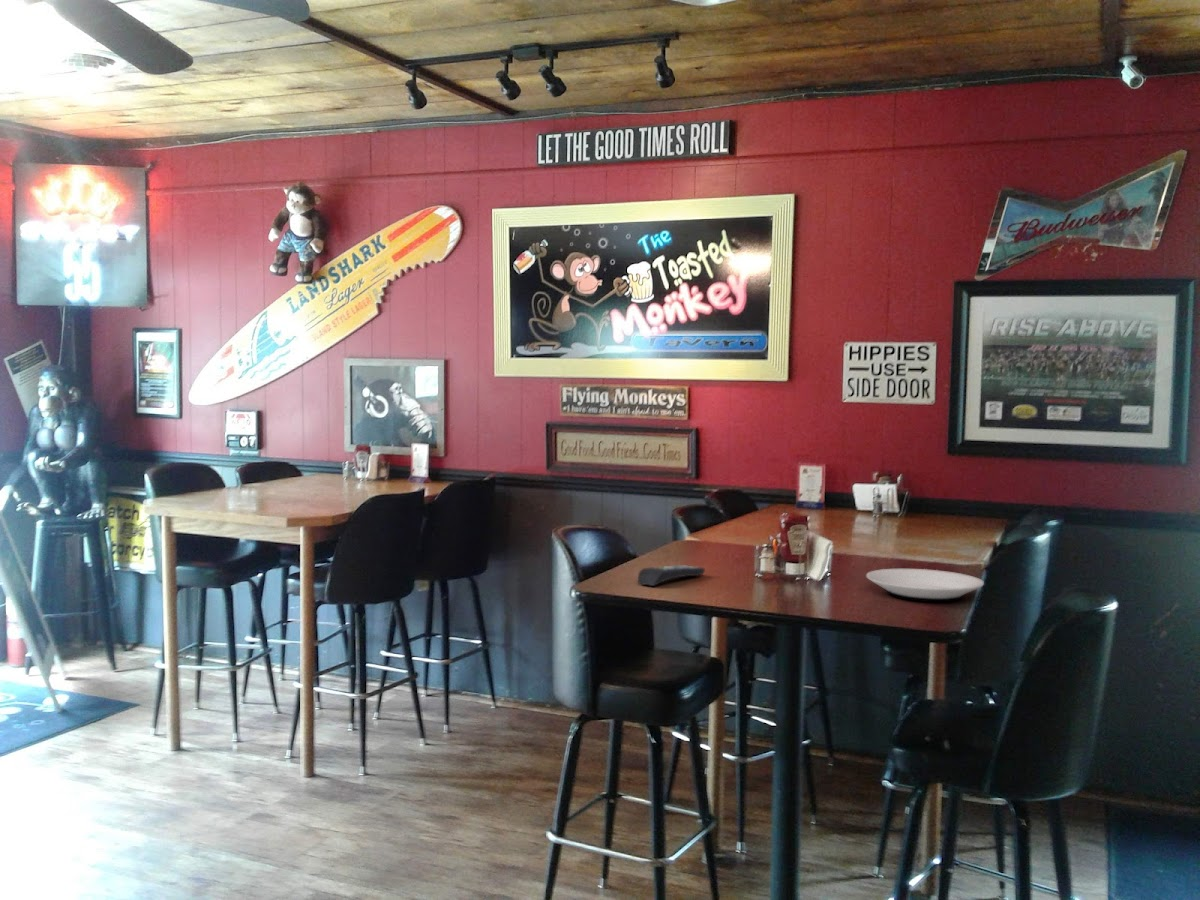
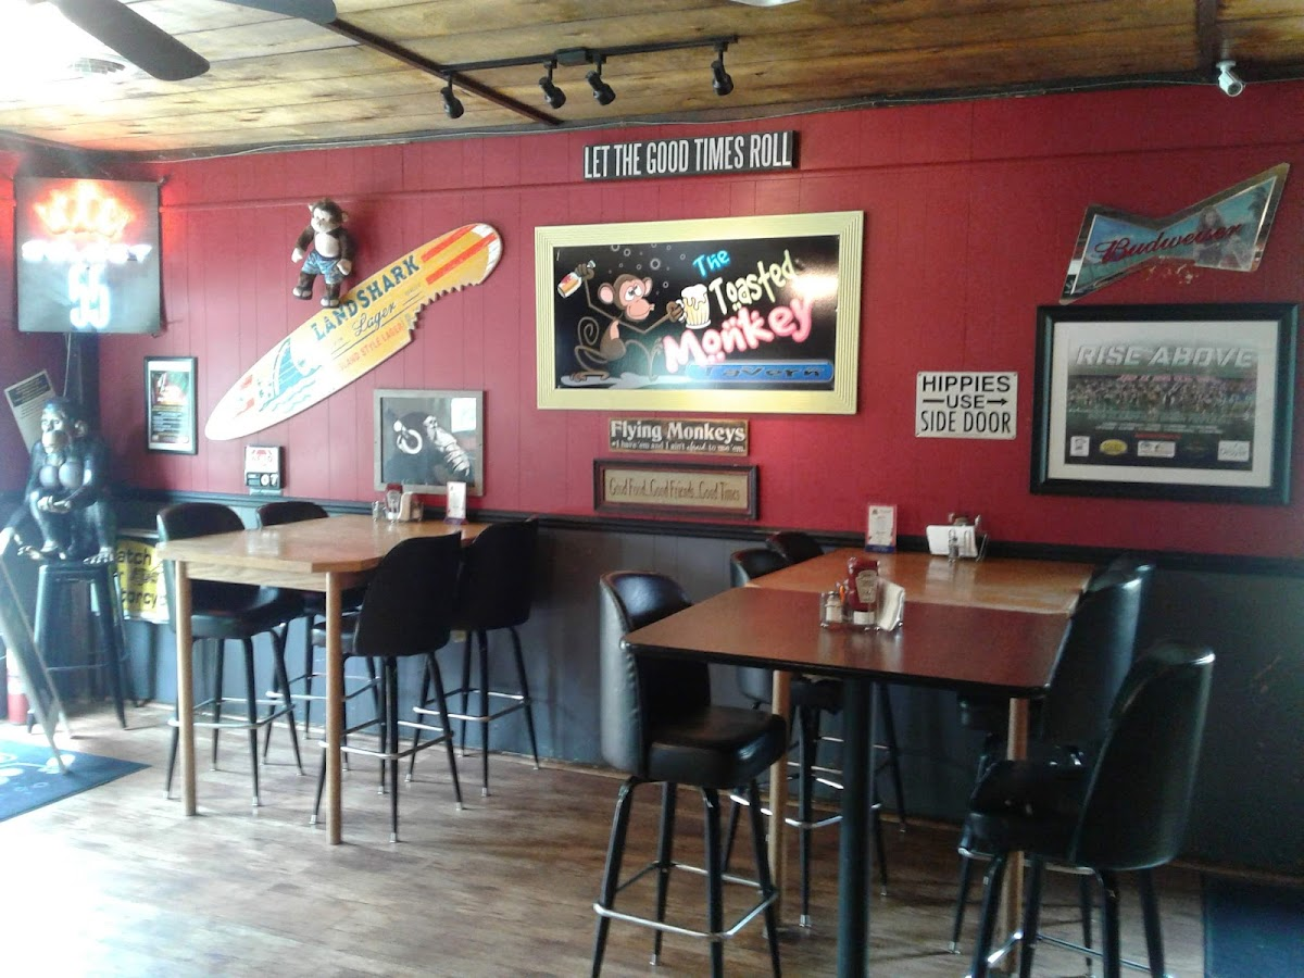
- remote control (671, 572)
- plate (923, 586)
